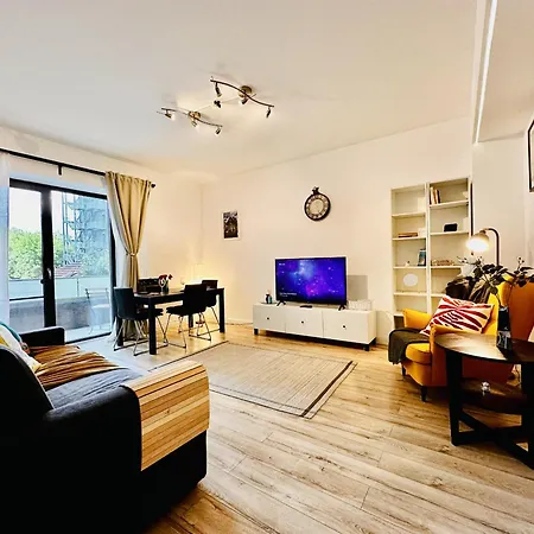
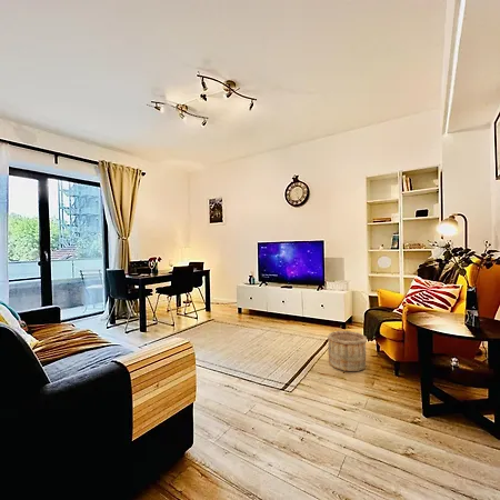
+ wooden bucket (347, 350)
